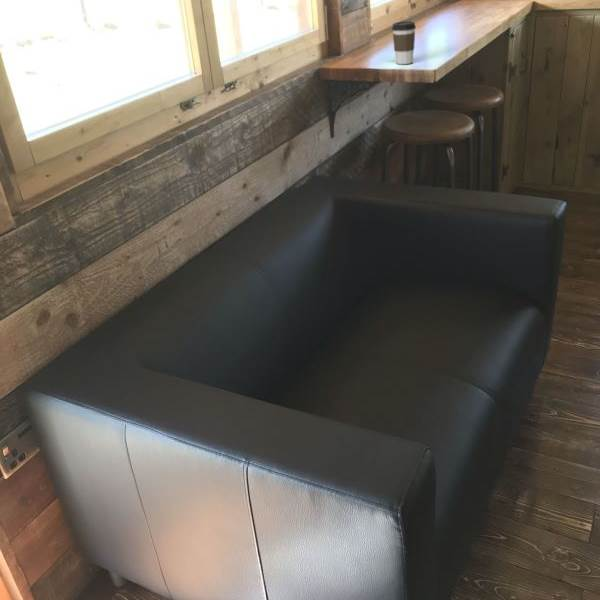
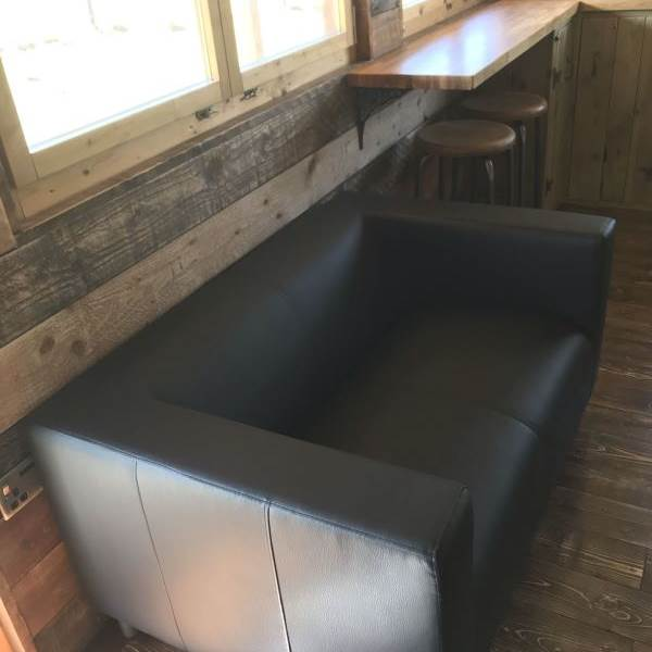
- coffee cup (404, 43)
